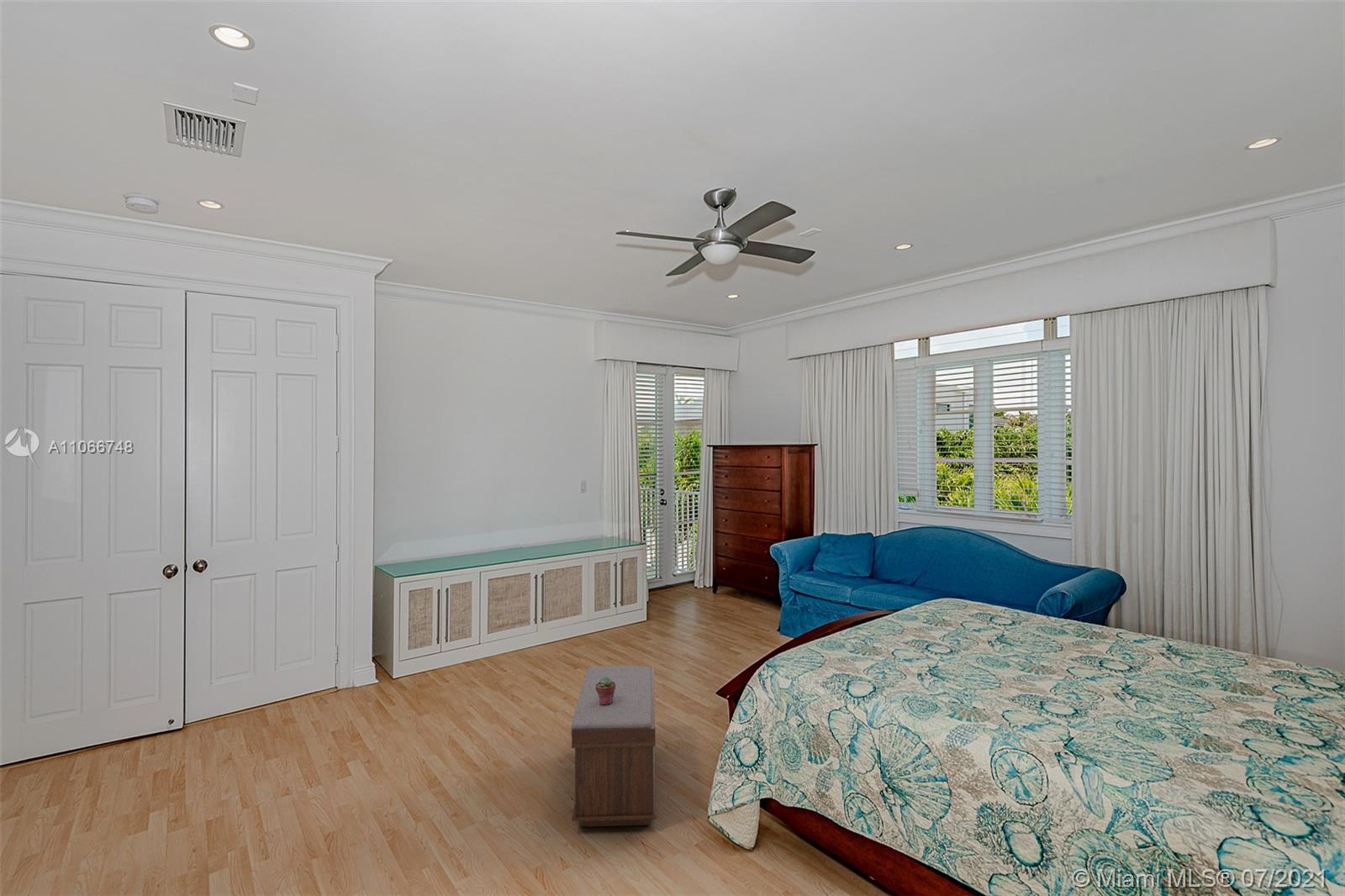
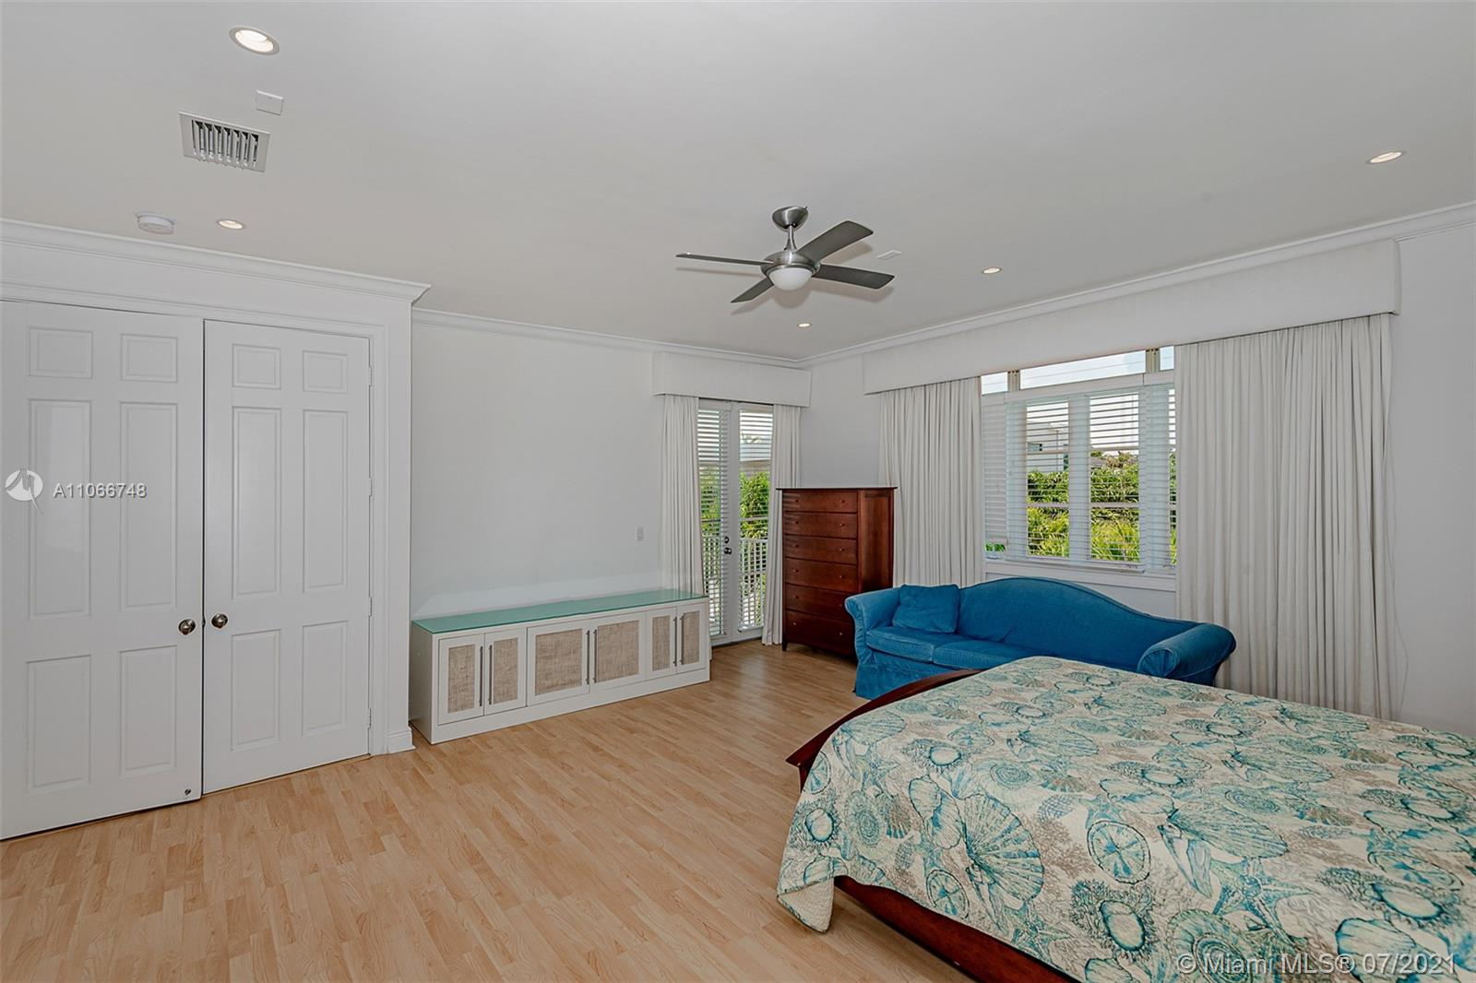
- potted succulent (605, 688)
- bench (617, 736)
